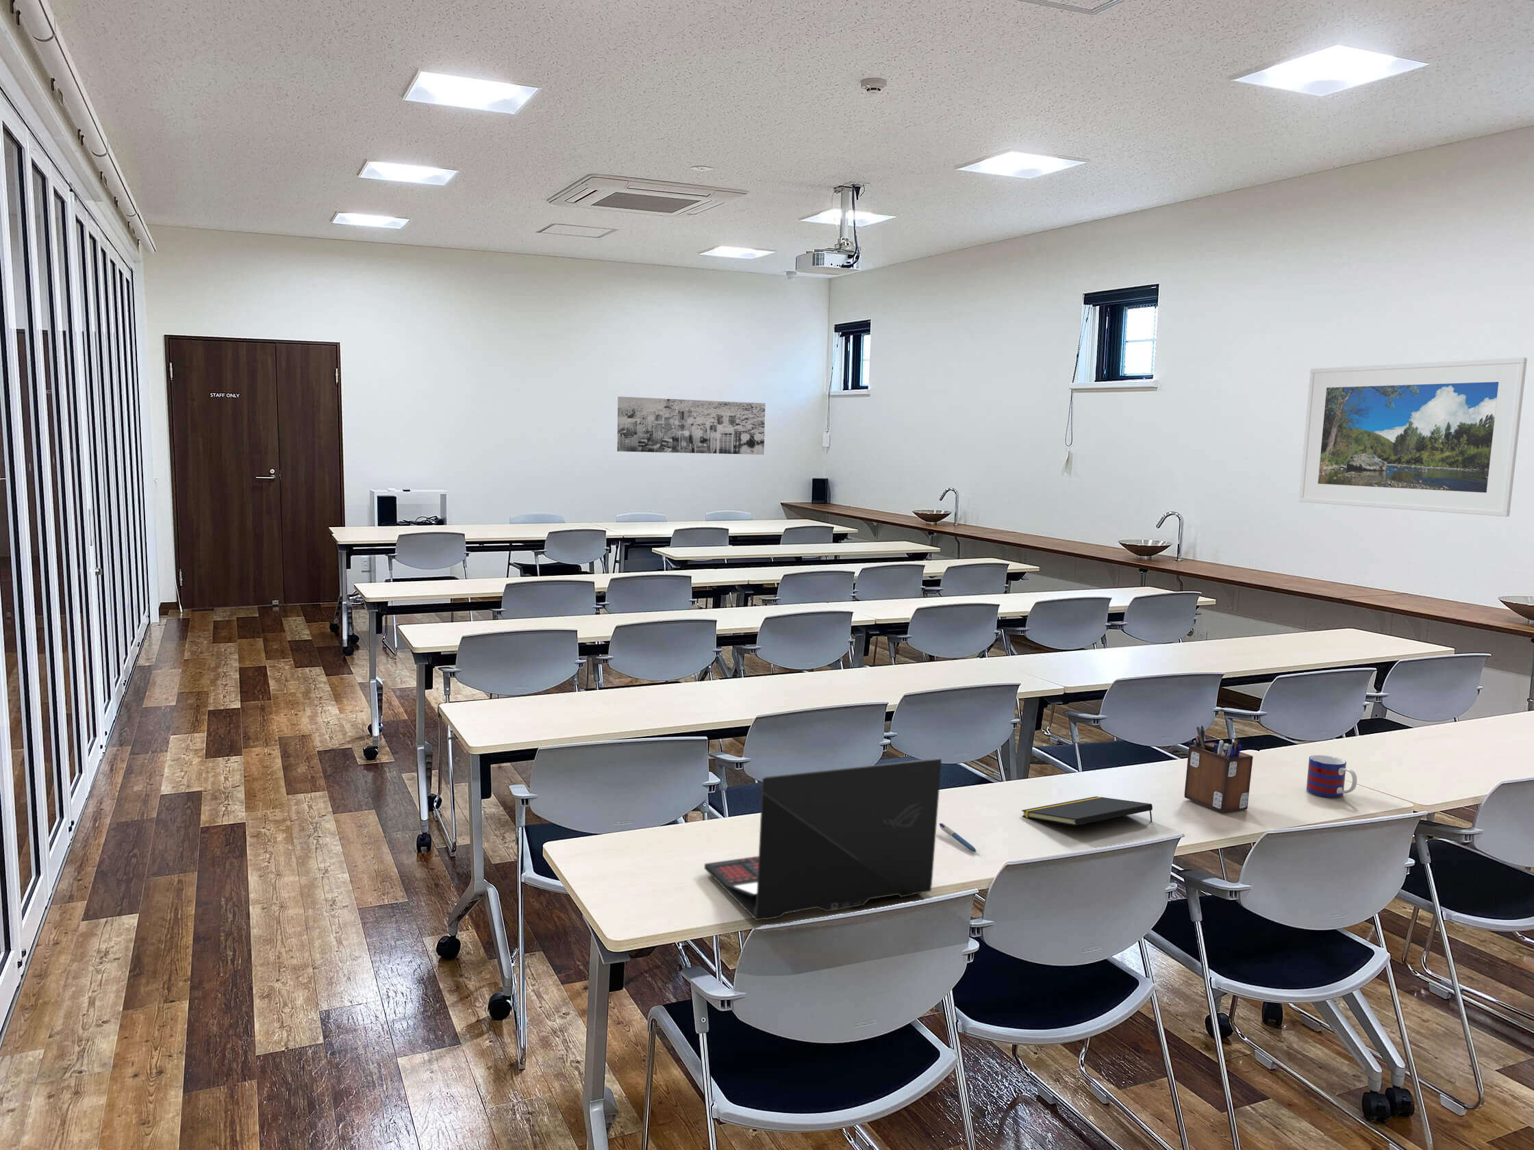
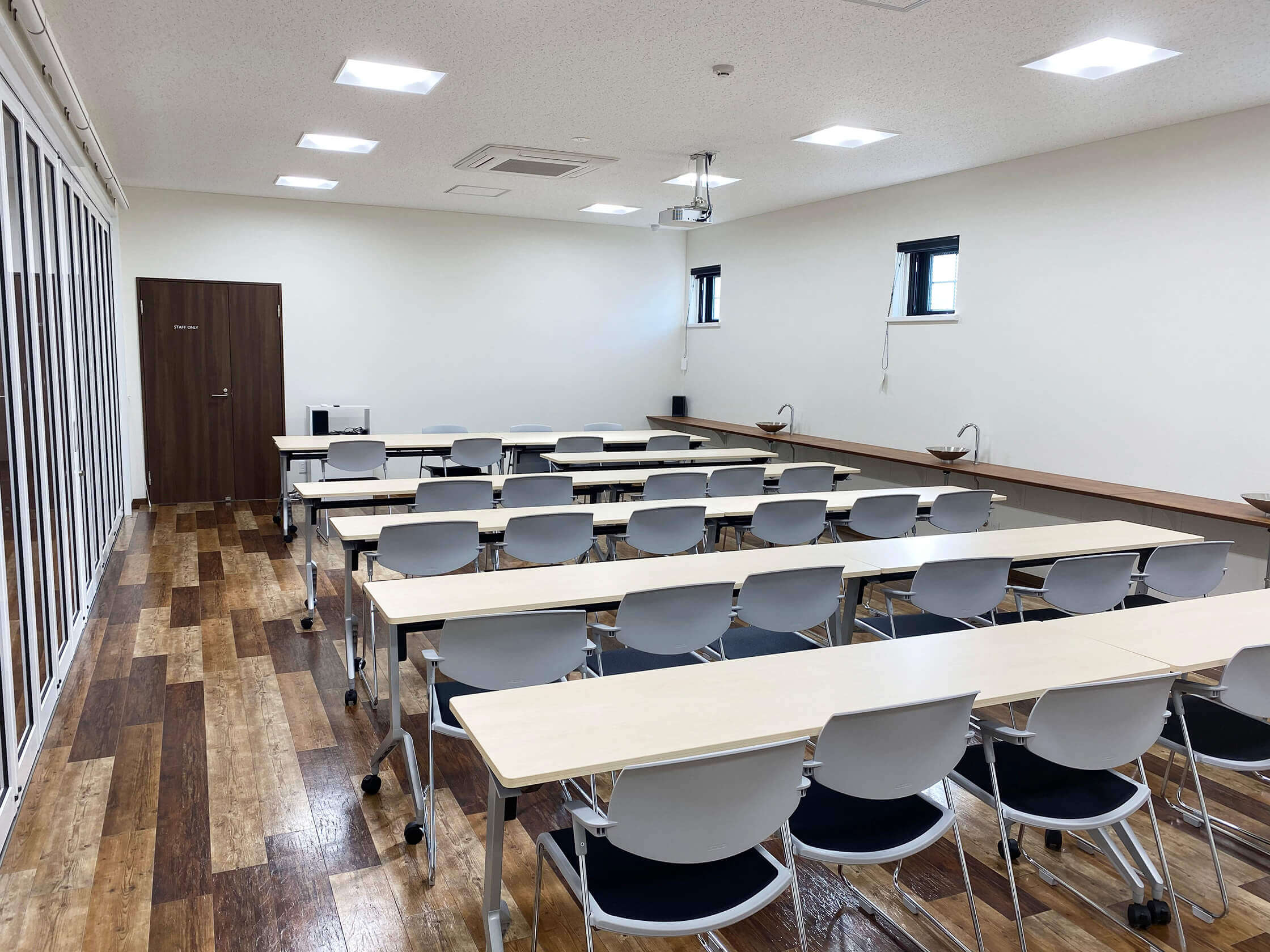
- mug (1333, 778)
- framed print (1402, 437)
- wall art (693, 426)
- desk organizer (1219, 767)
- laptop (819, 817)
- pen (955, 837)
- notepad (1086, 809)
